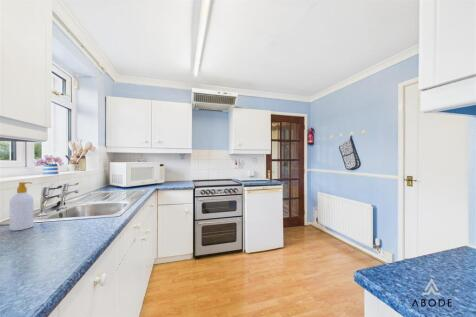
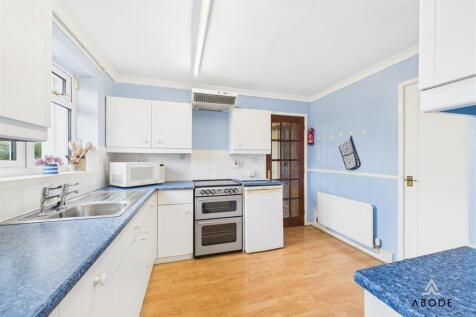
- soap bottle (22, 205)
